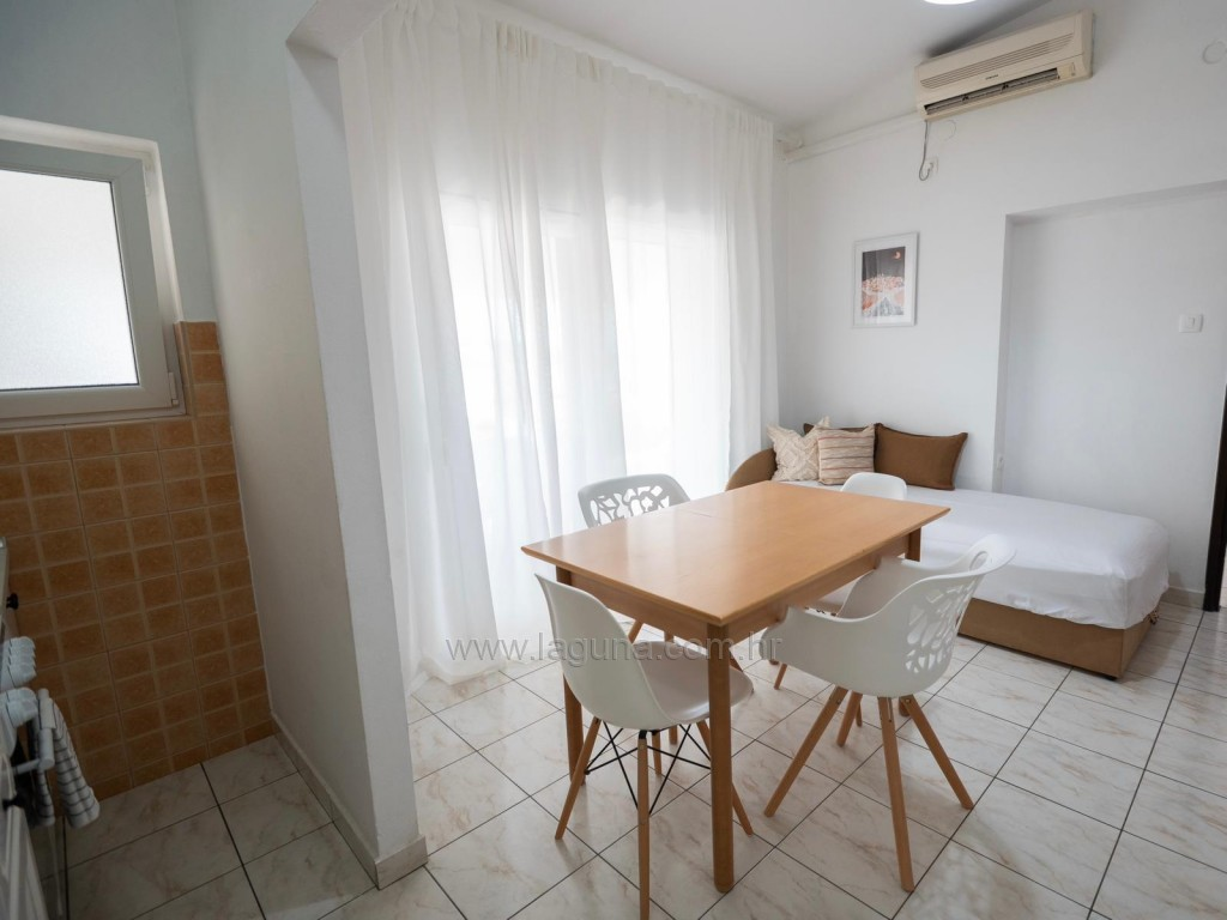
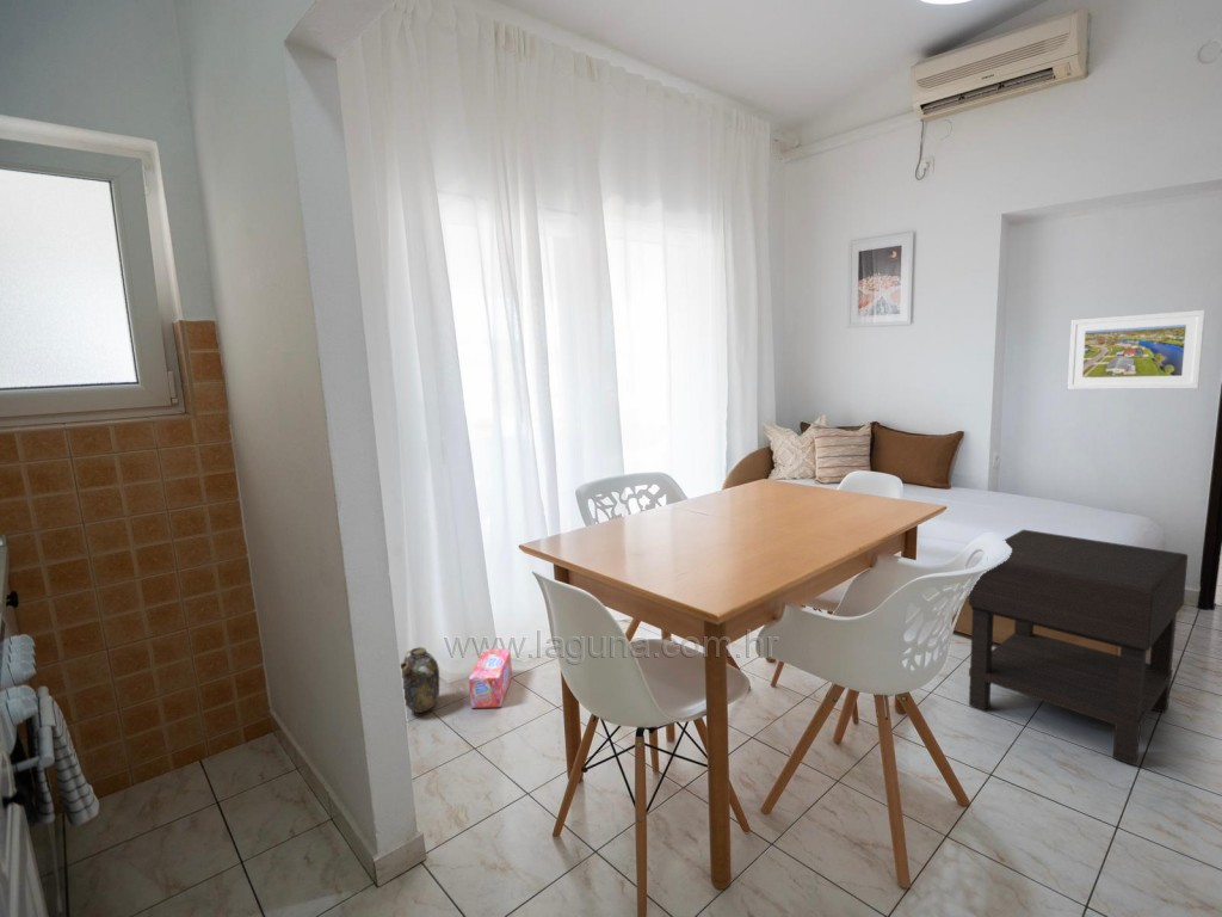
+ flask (418, 678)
+ nightstand (1072, 632)
+ box (490, 677)
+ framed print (1131, 352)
